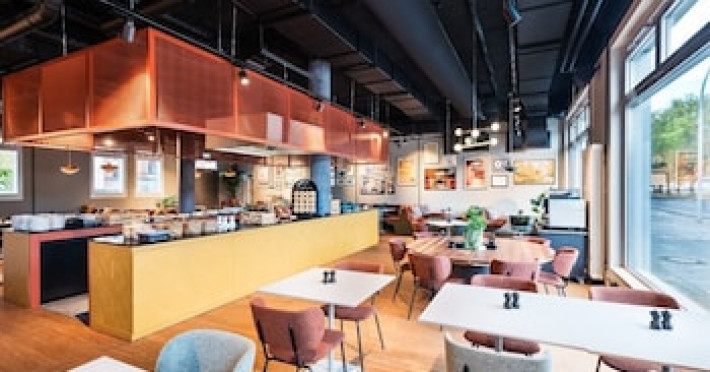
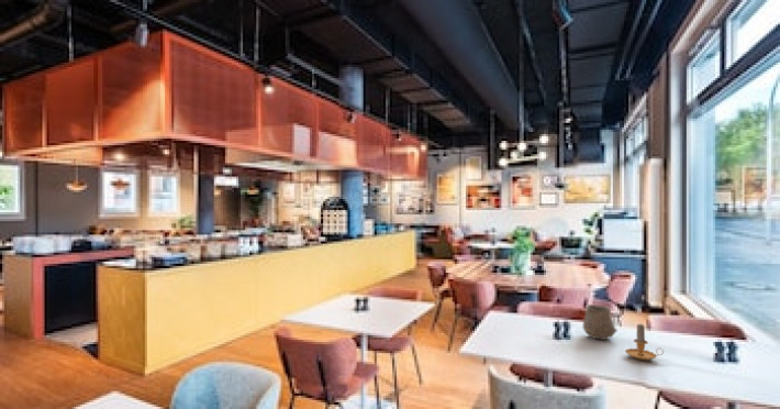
+ candle (644, 340)
+ ceramic cup (598, 322)
